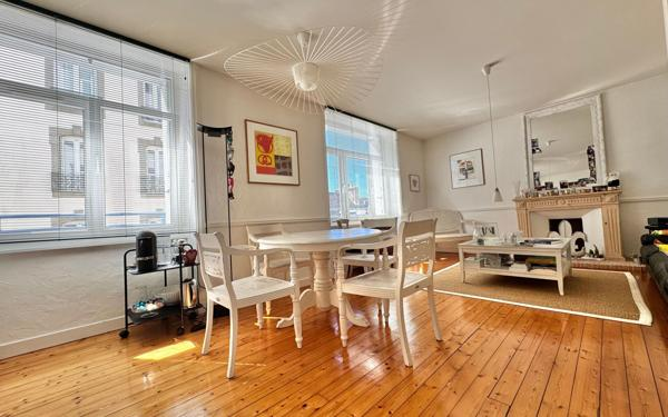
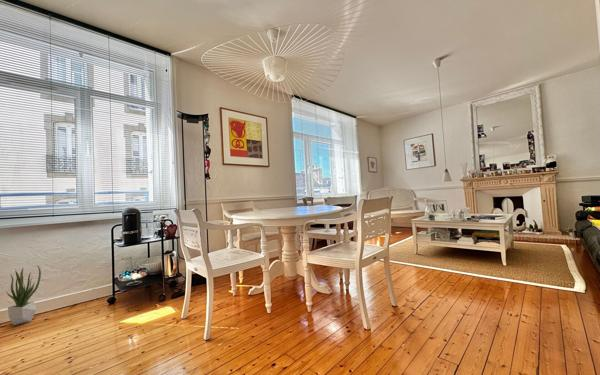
+ potted plant (24, 294)
